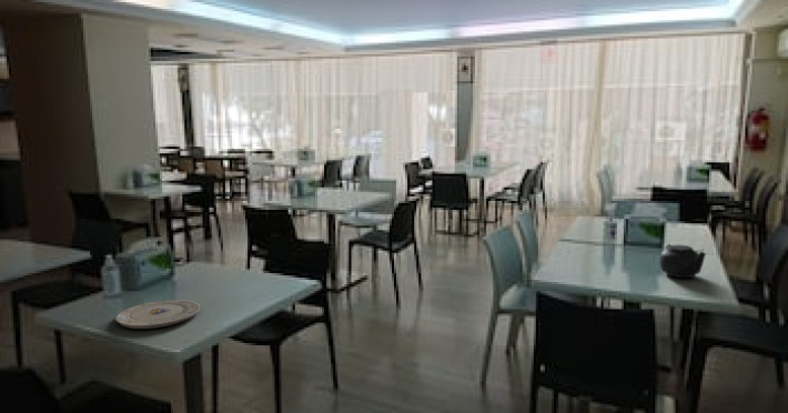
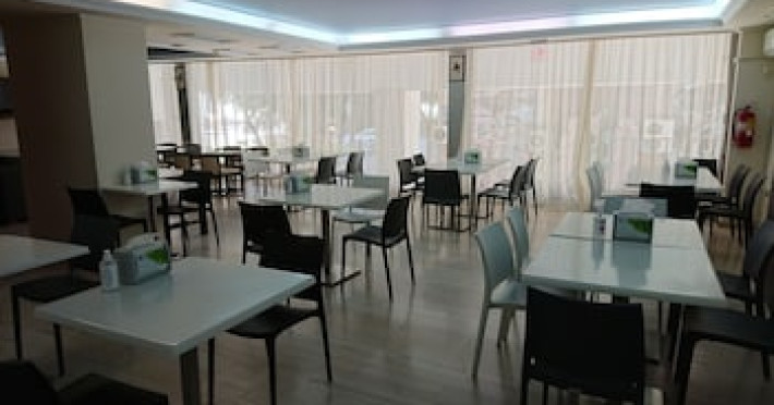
- plate (159, 313)
- teapot (684, 262)
